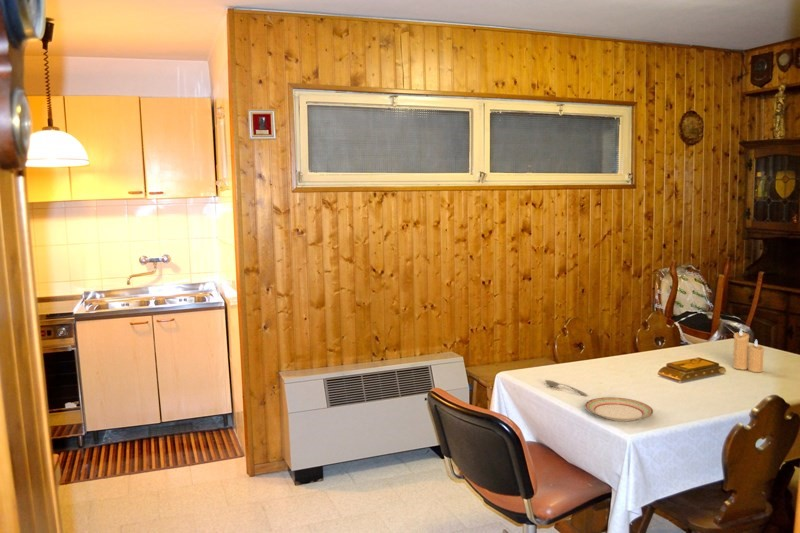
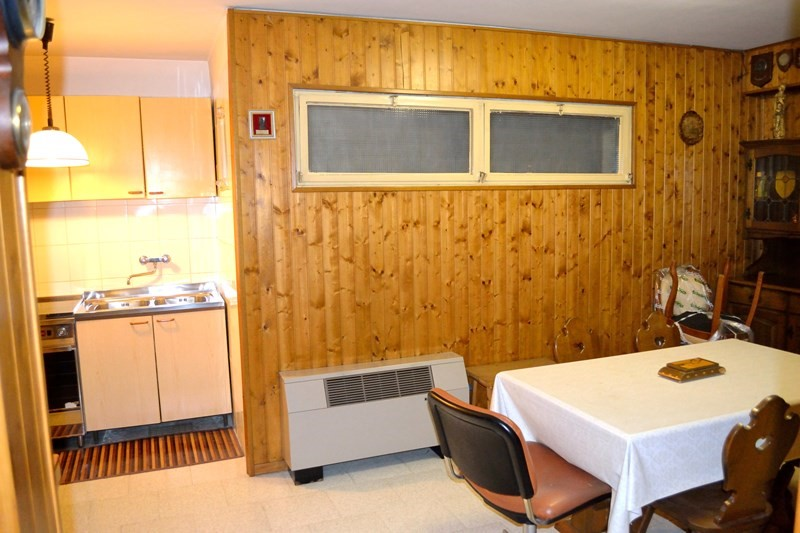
- candle (748, 350)
- soupspoon (565, 385)
- plate (618, 410)
